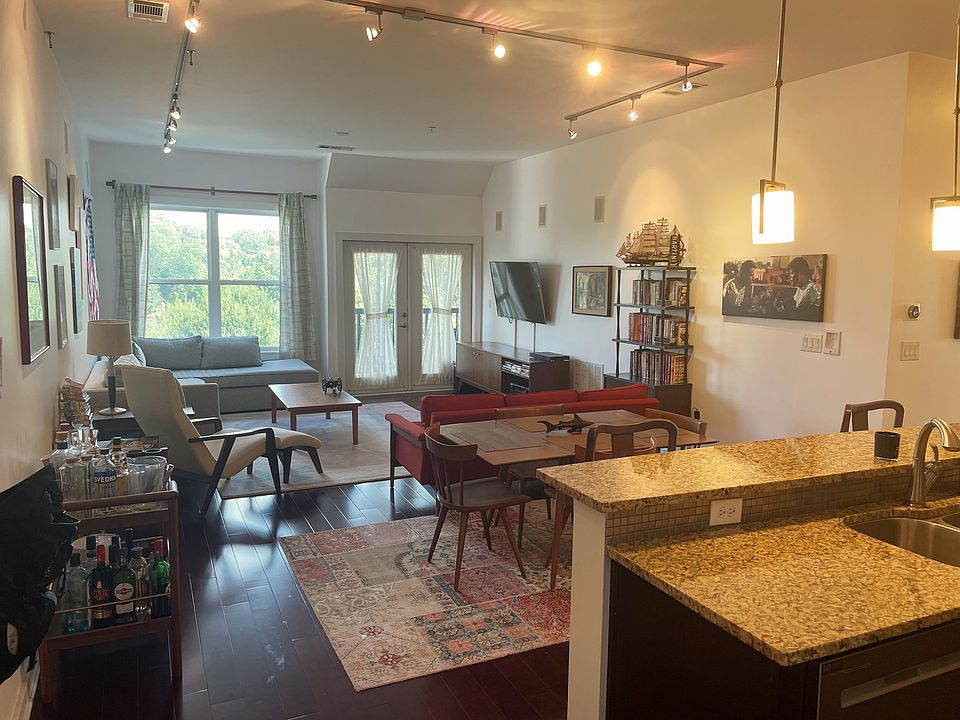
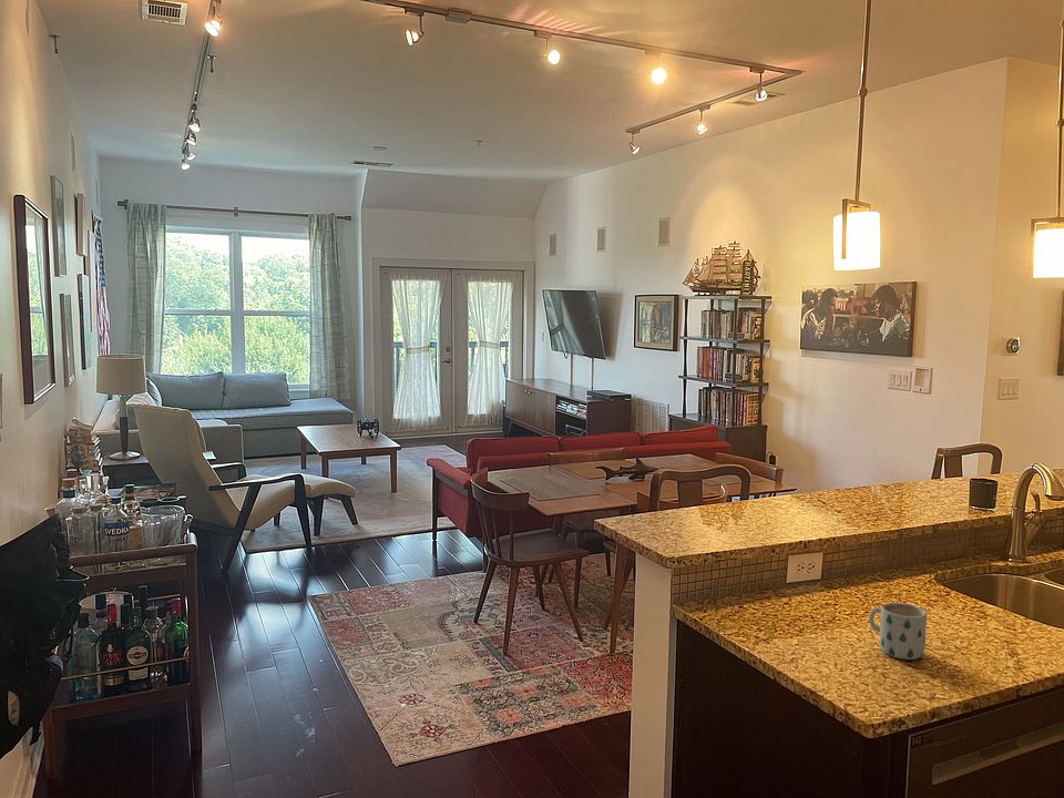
+ mug (894, 627)
